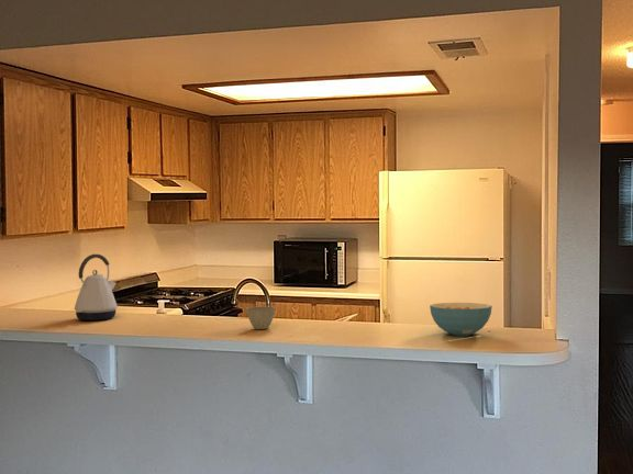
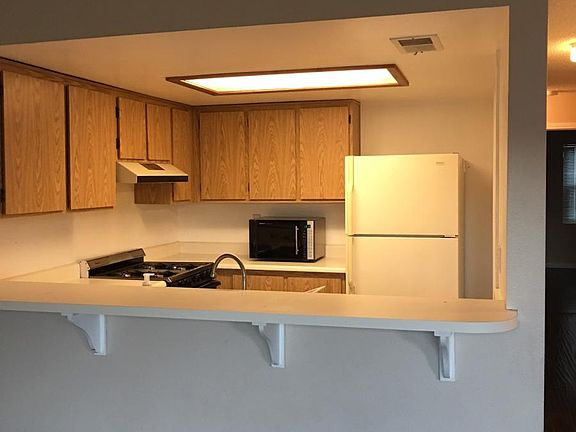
- kettle (97, 285)
- cereal bowl (460, 320)
- flower pot (260, 317)
